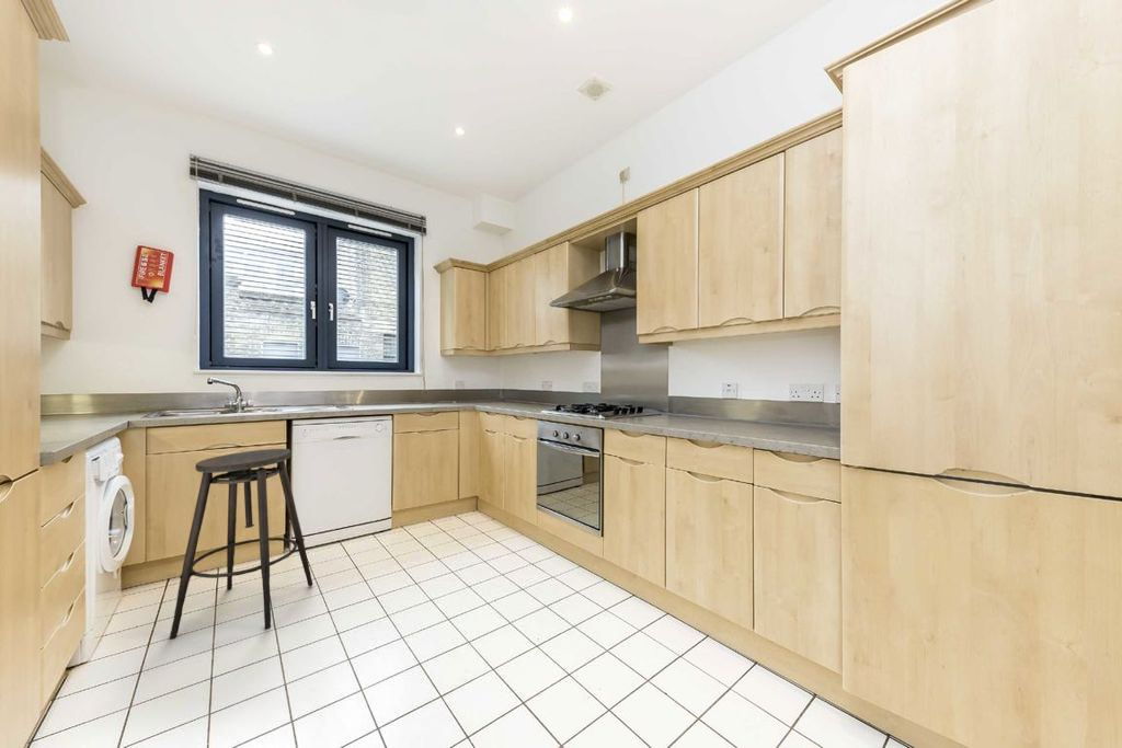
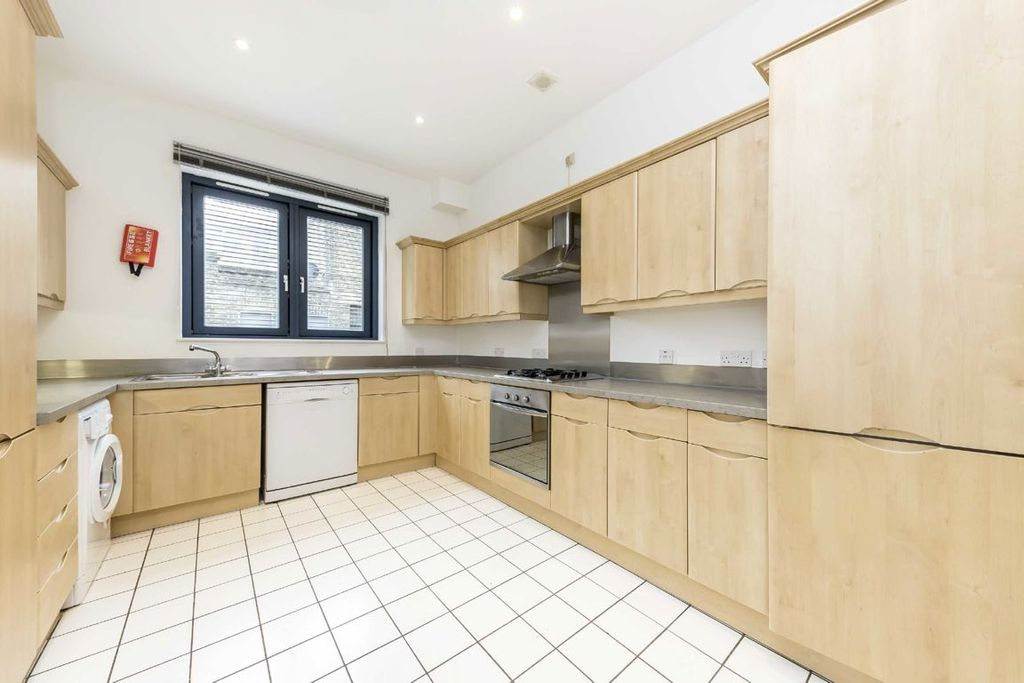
- stool (249, 527)
